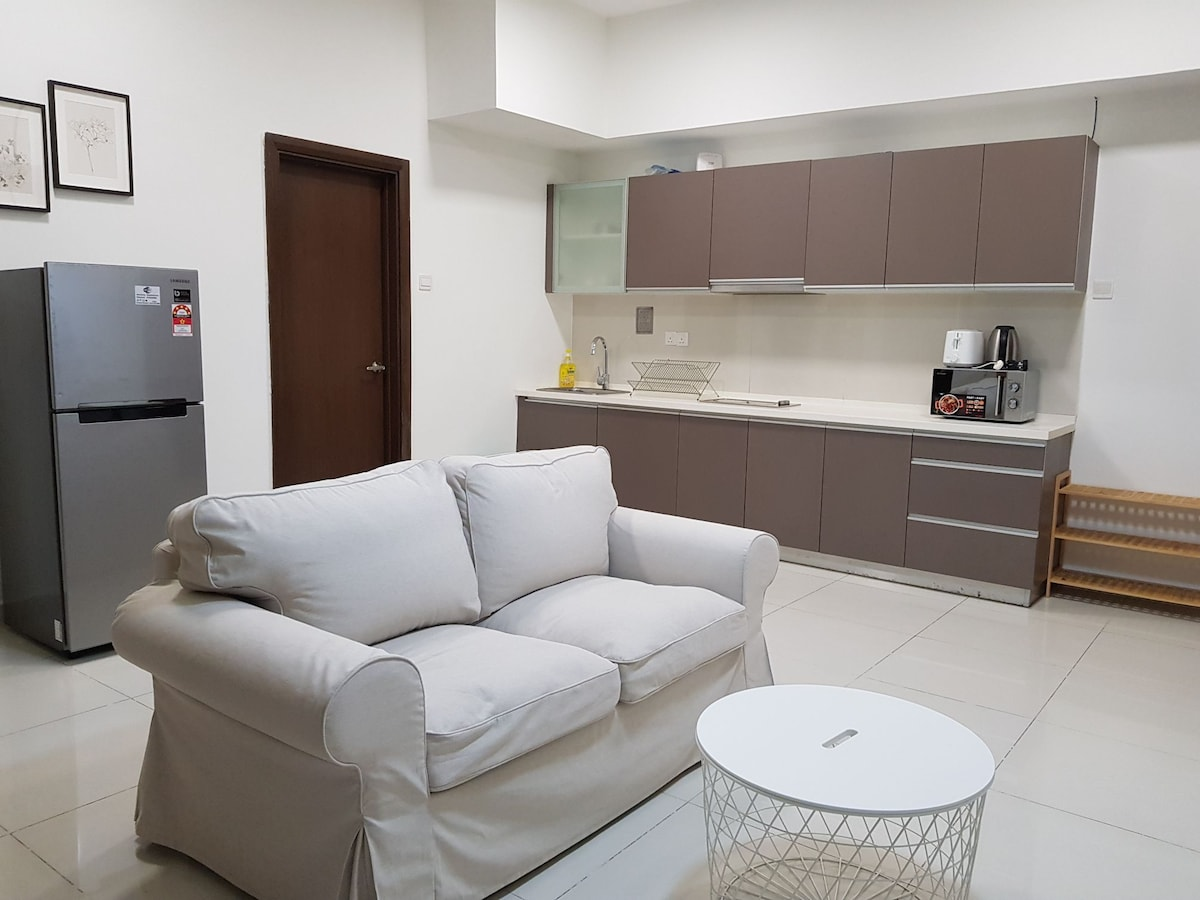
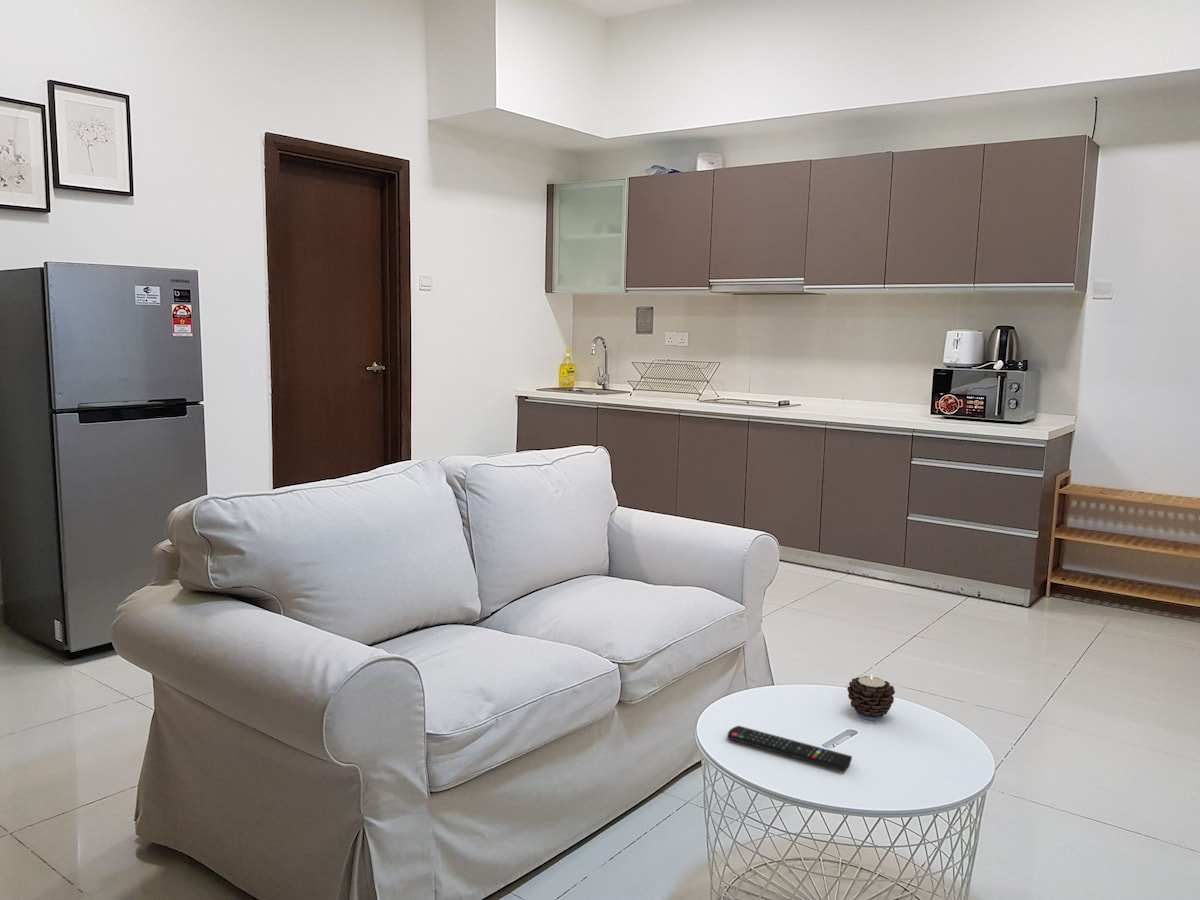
+ remote control (786, 748)
+ candle (870, 694)
